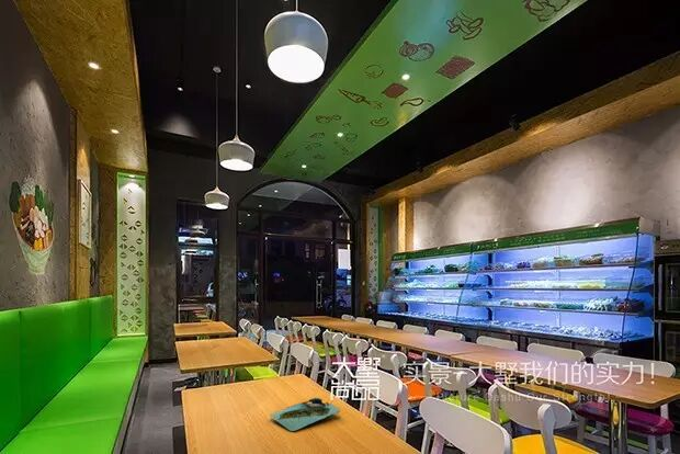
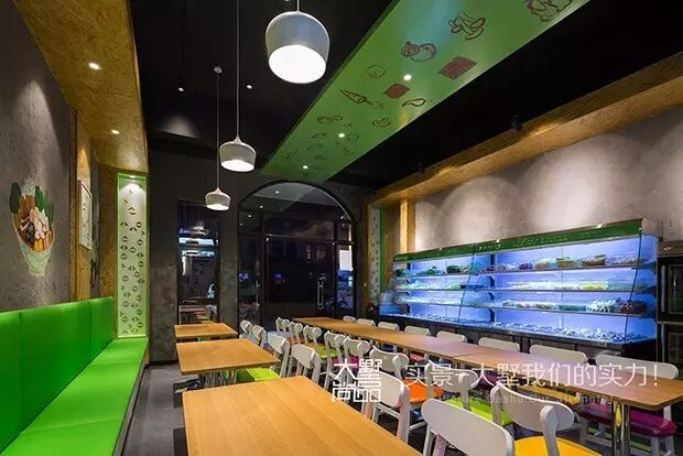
- platter (307, 411)
